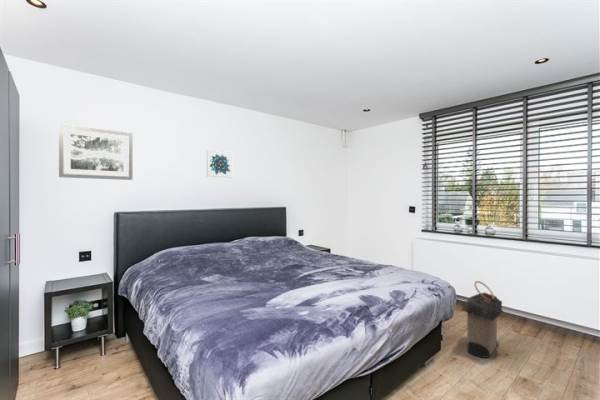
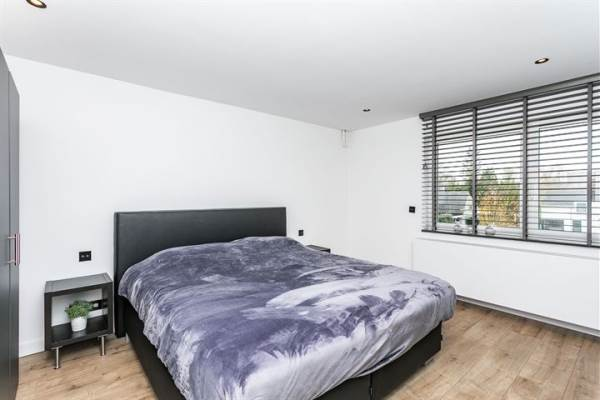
- wall art (97, 153)
- laundry hamper (483, 316)
- wall art (219, 164)
